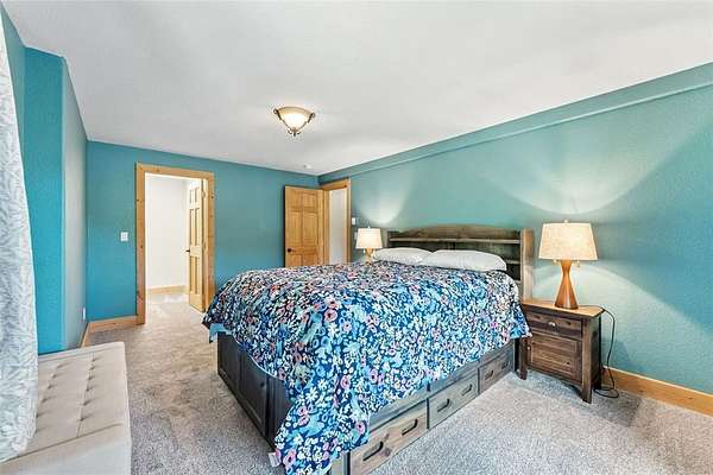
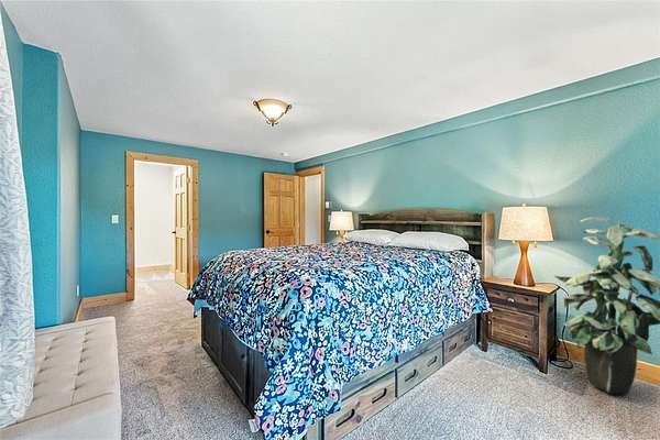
+ indoor plant (607, 301)
